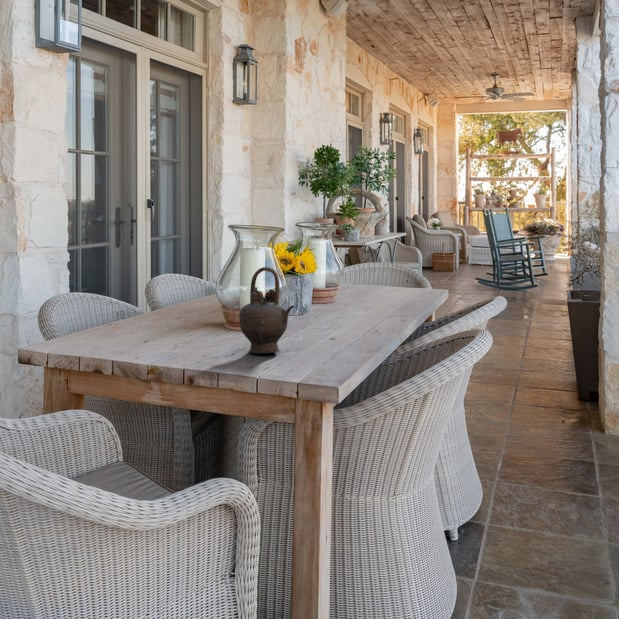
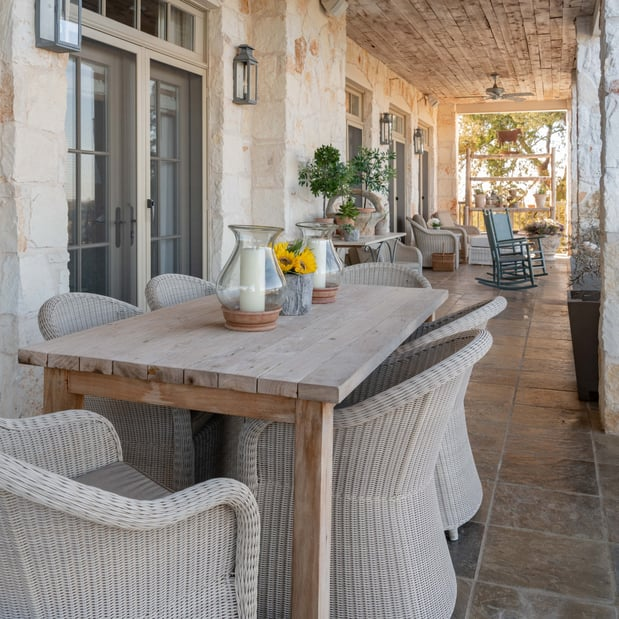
- teapot (268, 310)
